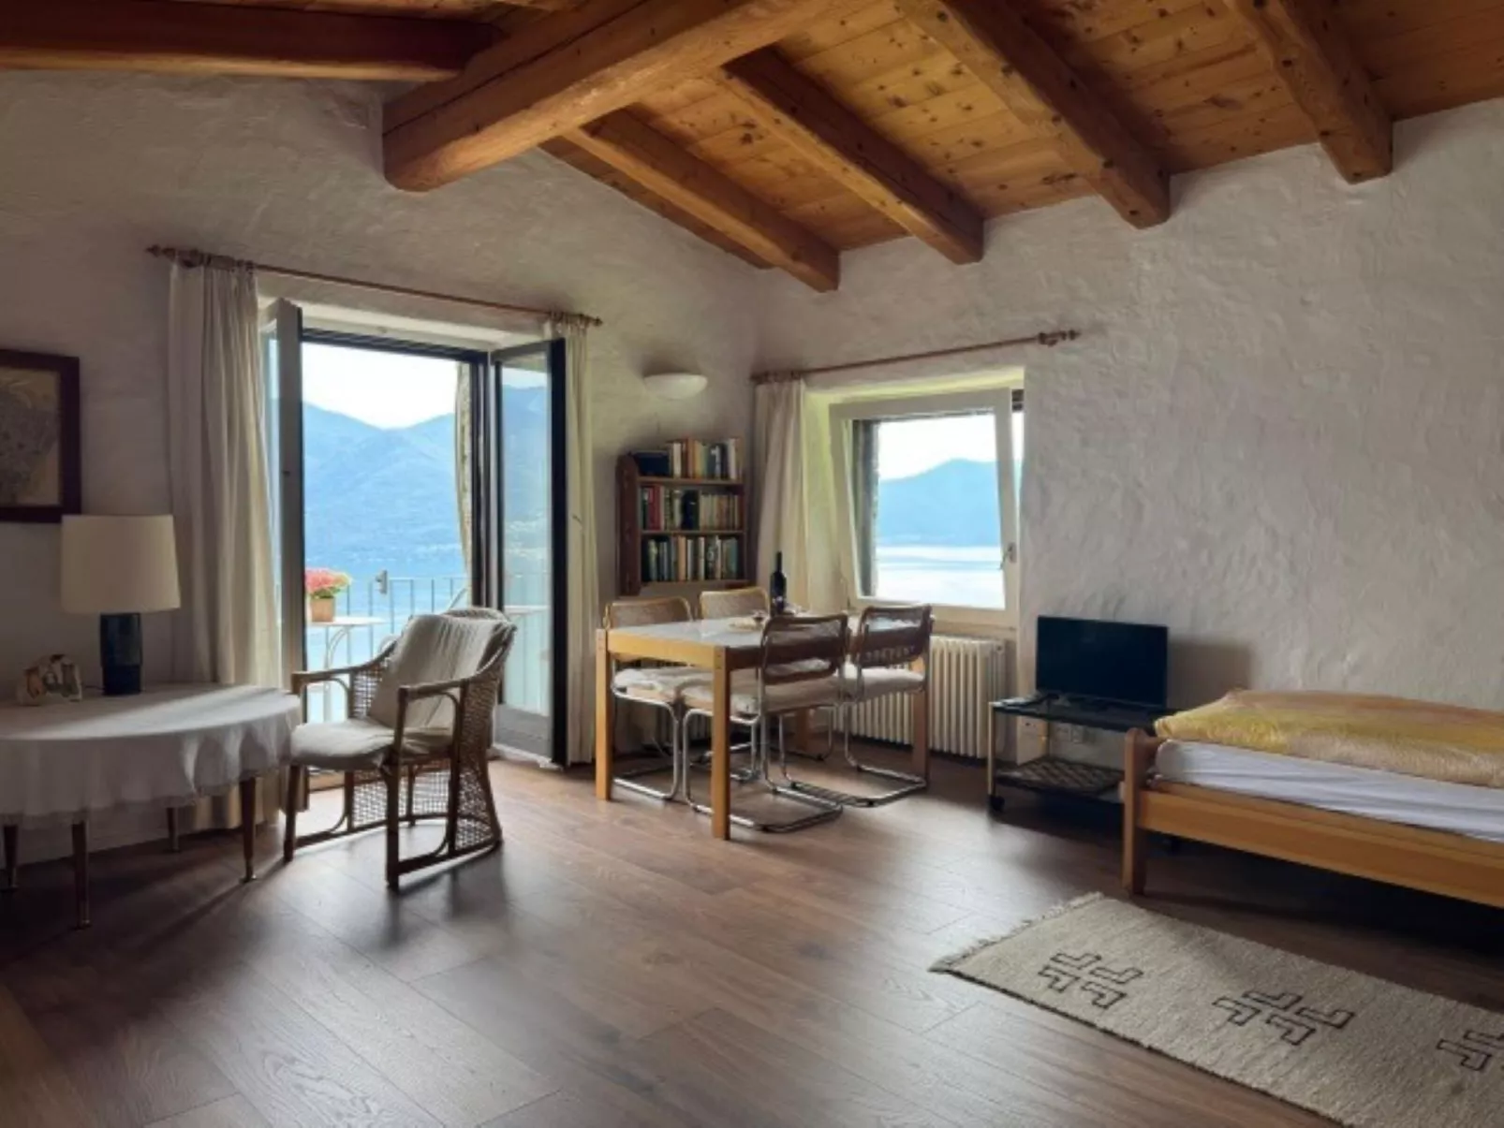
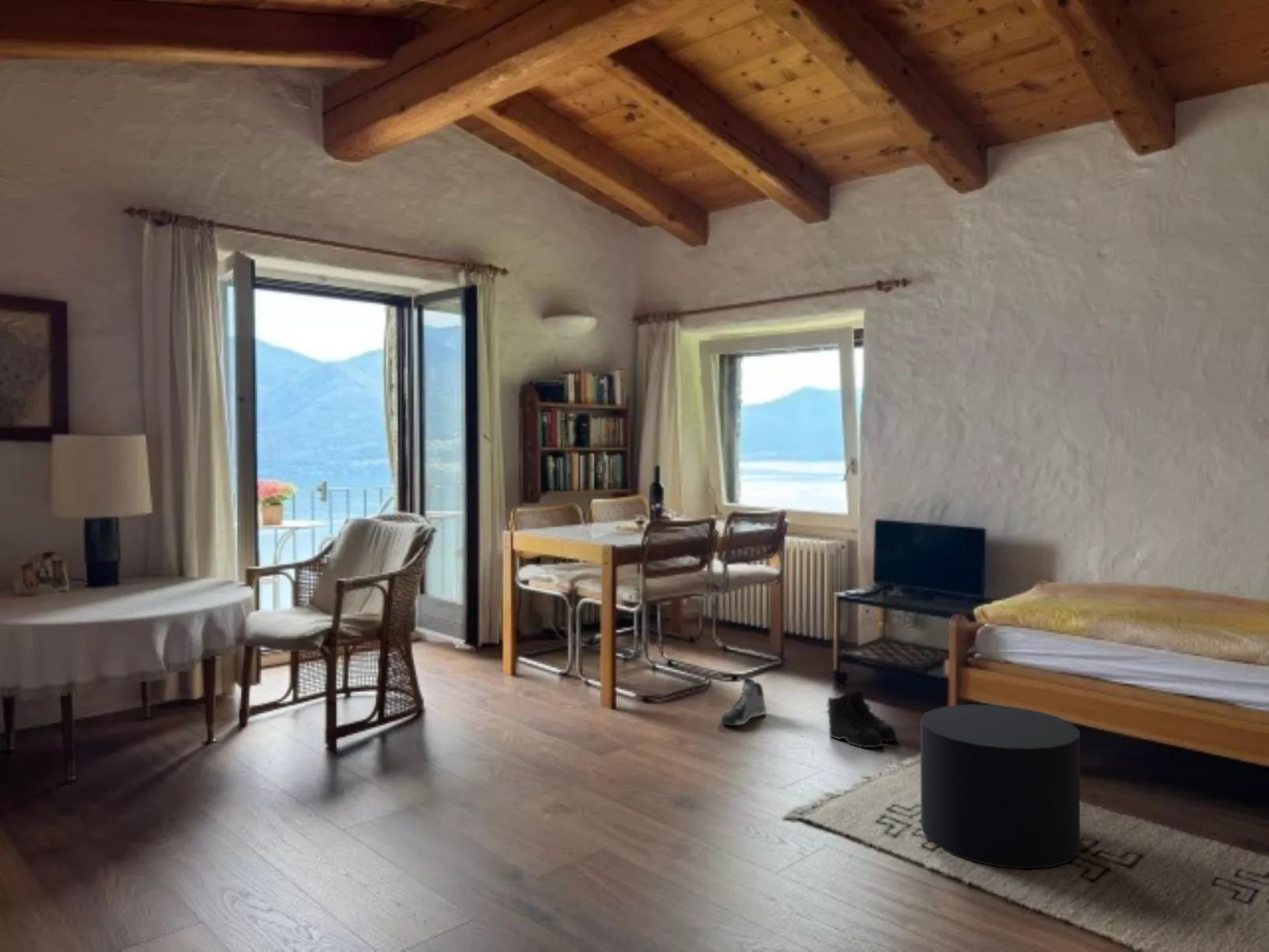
+ sneaker (742, 699)
+ stool (998, 780)
+ boots (861, 716)
